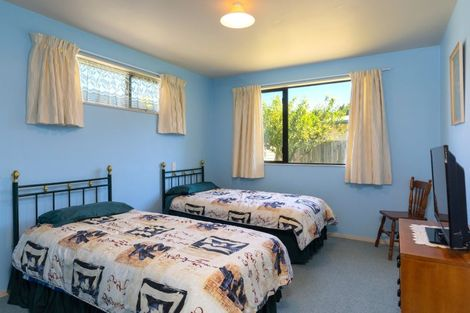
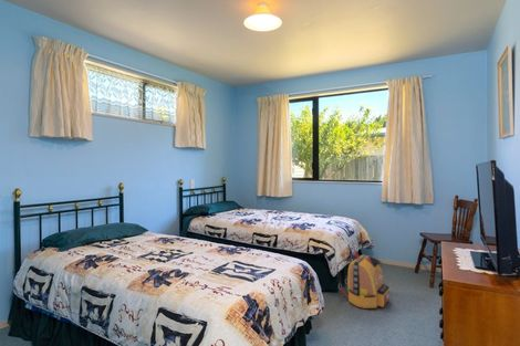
+ backpack (363, 275)
